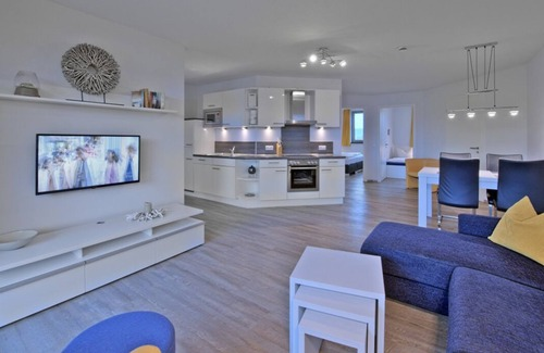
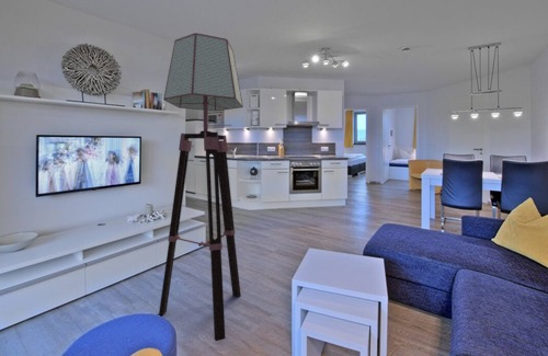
+ floor lamp (207, 182)
